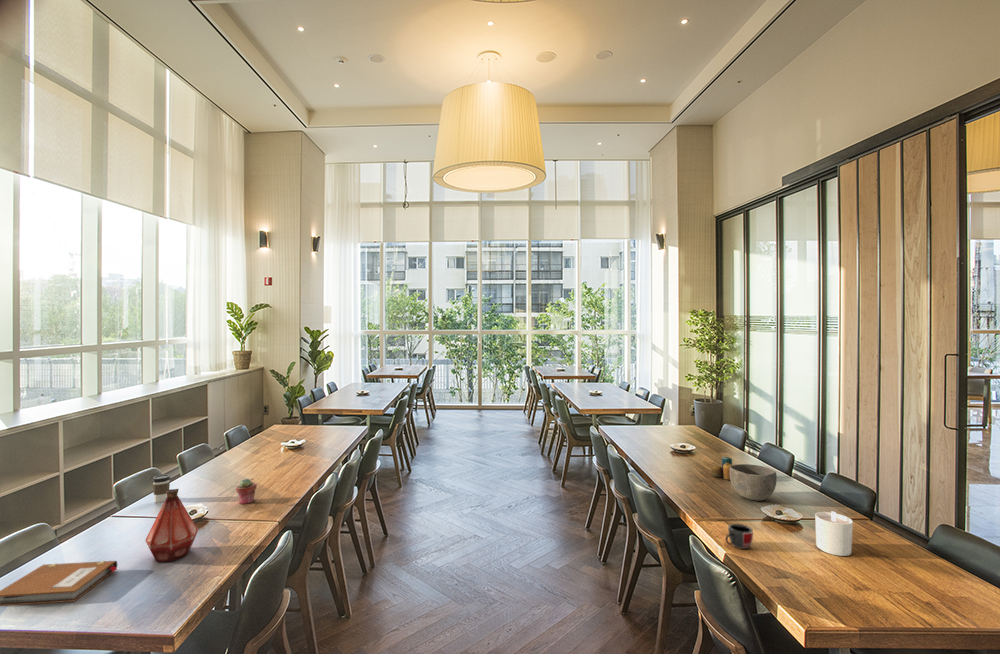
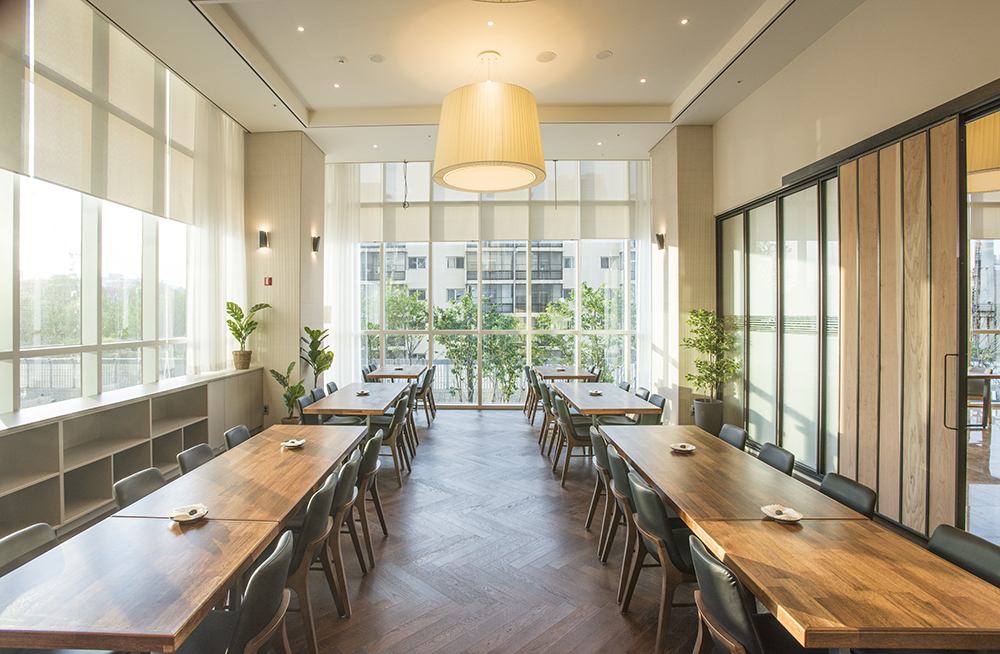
- potted succulent (246, 490)
- bottle (173, 522)
- mug (737, 537)
- notebook (61, 580)
- coffee cup (161, 488)
- candle (833, 530)
- bowl (752, 483)
- candle (723, 467)
